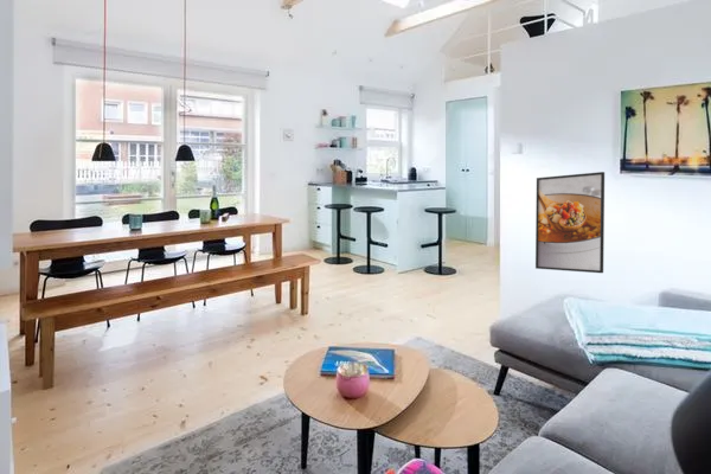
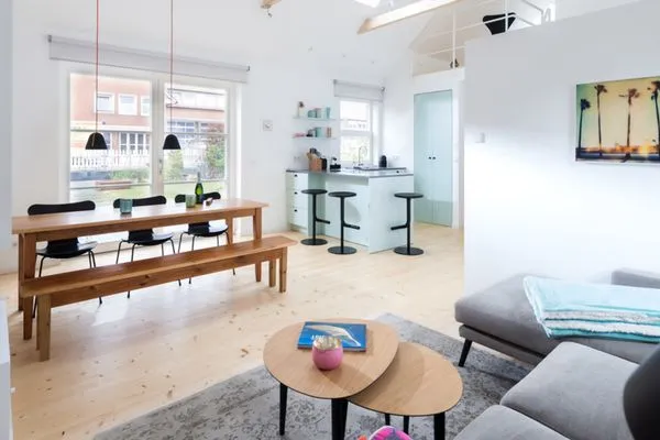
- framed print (568, 223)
